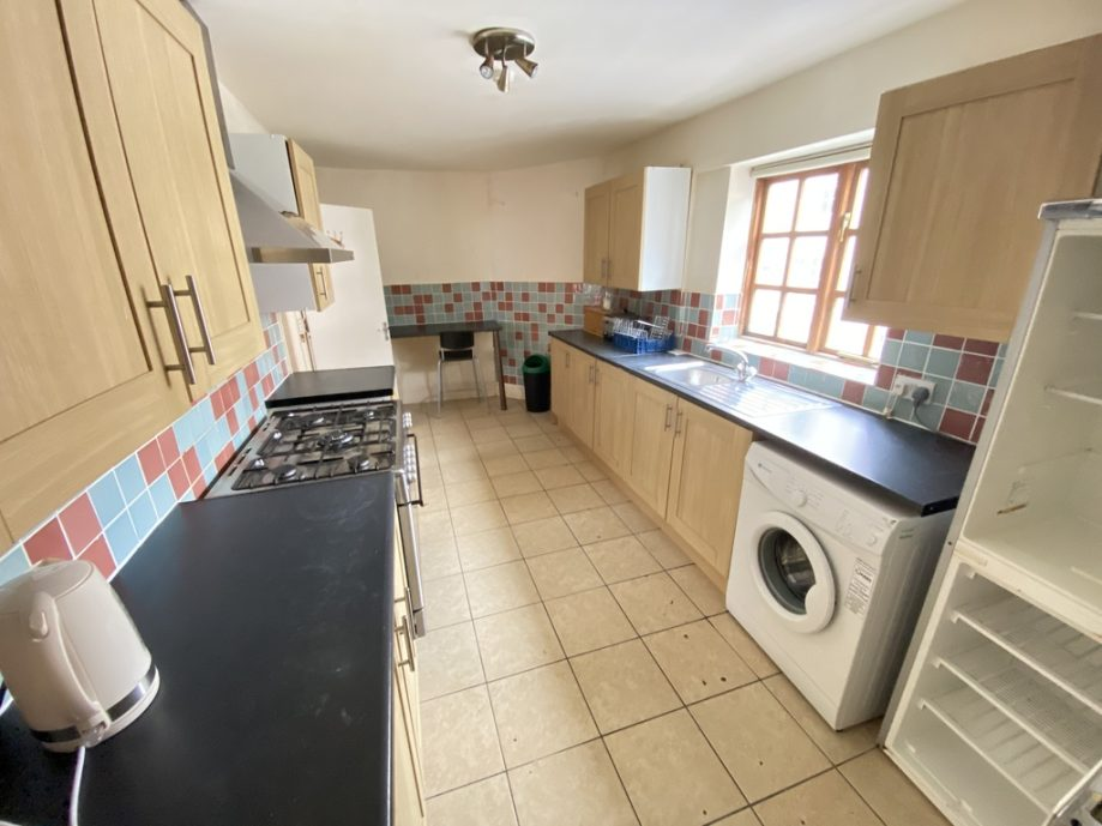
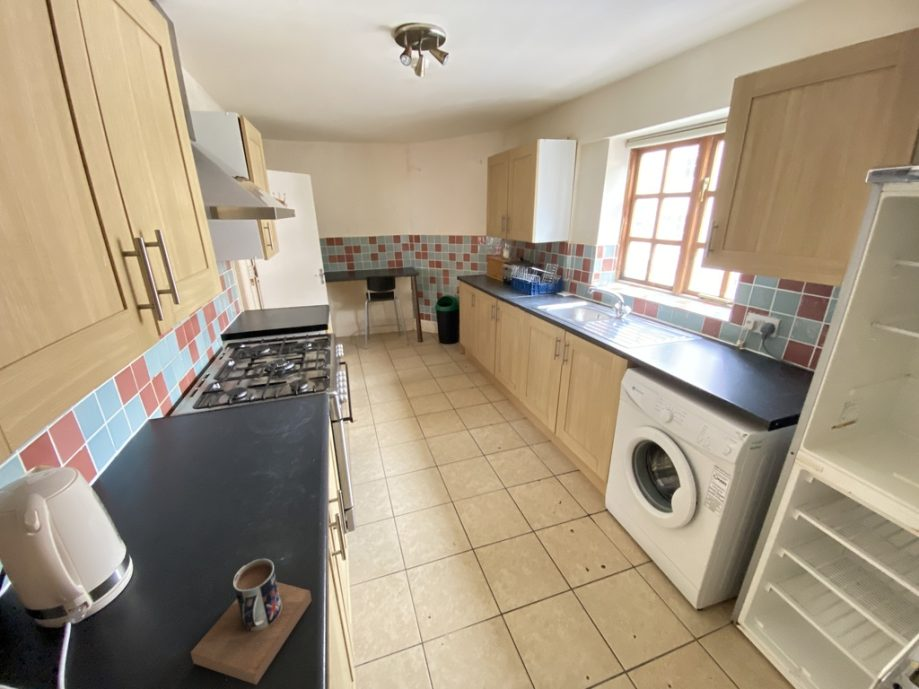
+ mug (251, 605)
